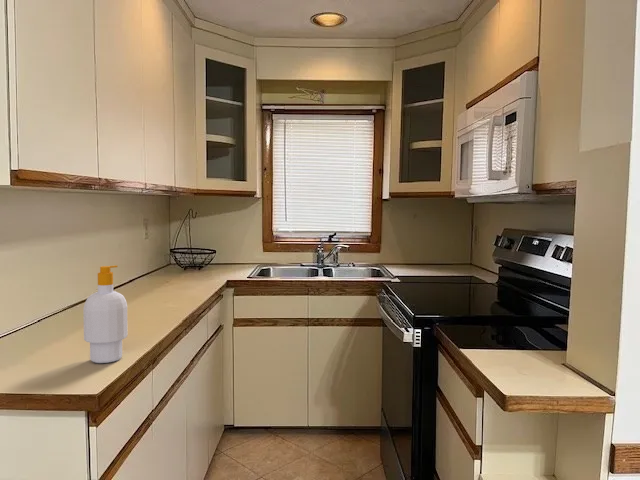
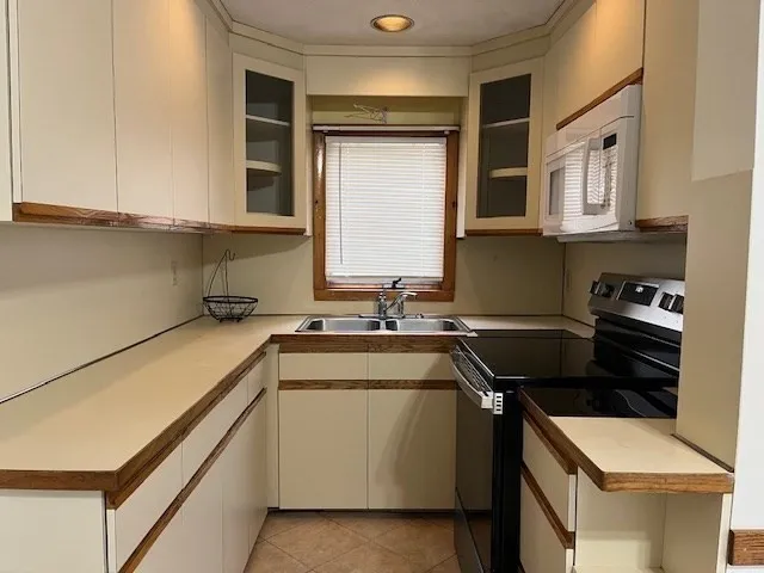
- soap bottle (105, 313)
